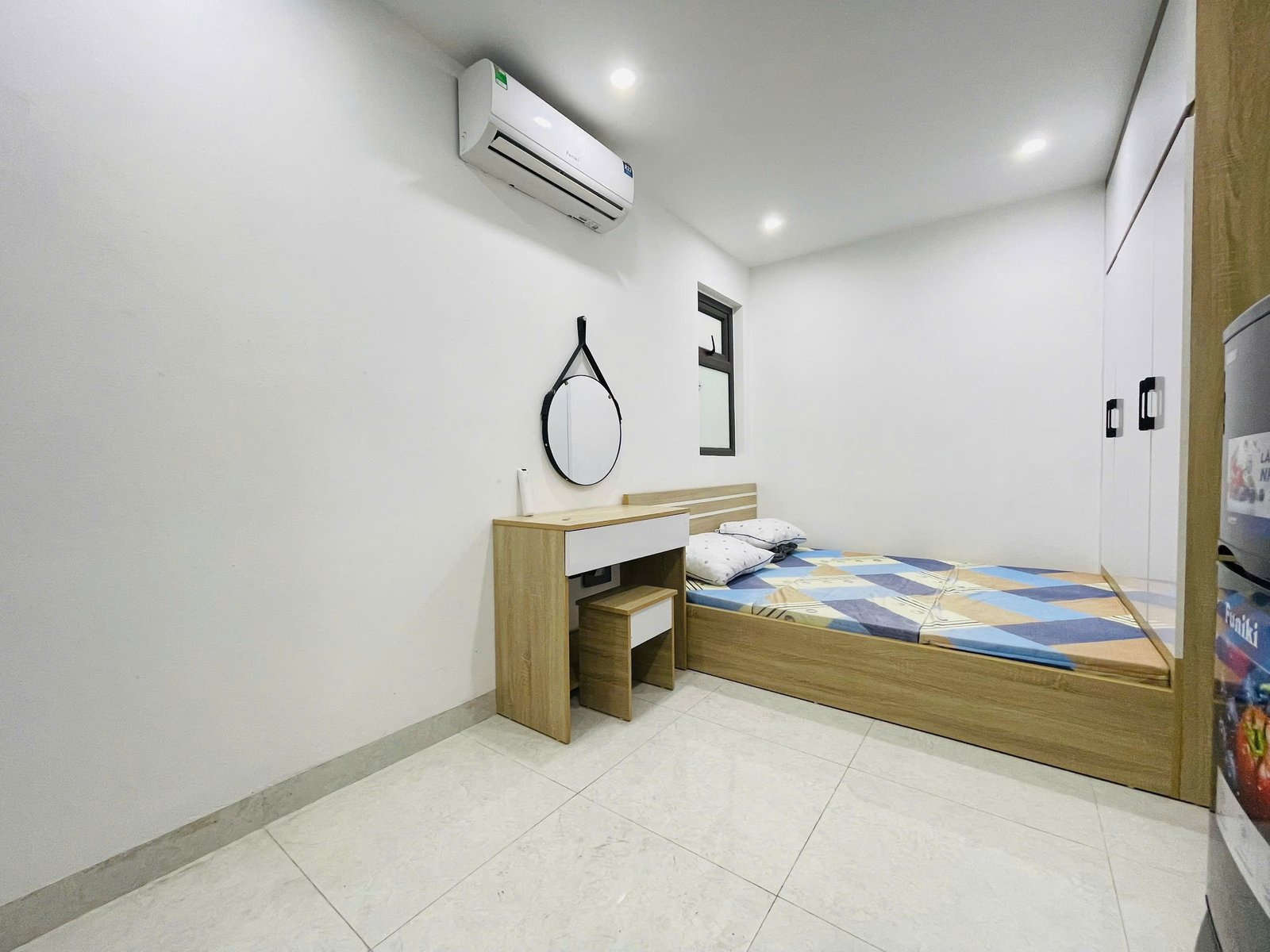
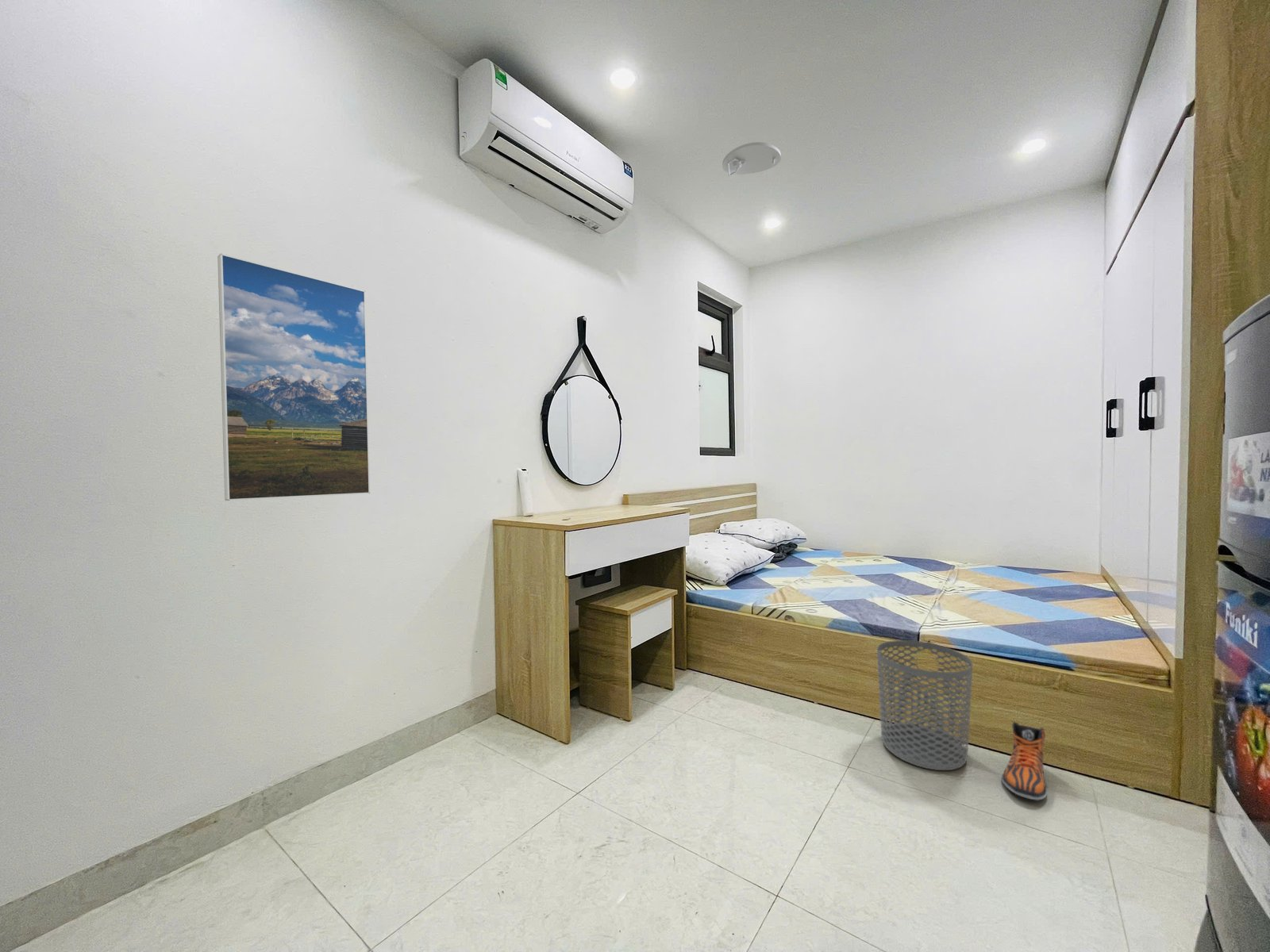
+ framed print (301, 386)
+ waste bin (923, 703)
+ smoke detector (751, 162)
+ sneaker (1023, 754)
